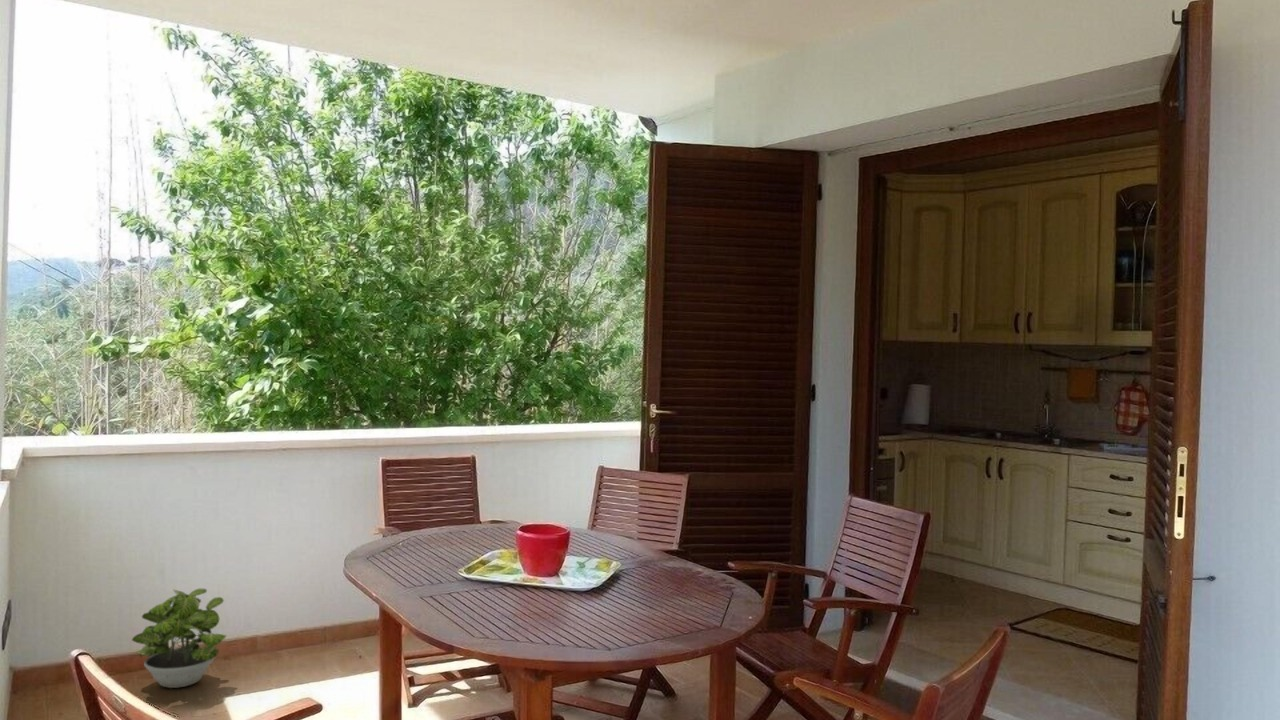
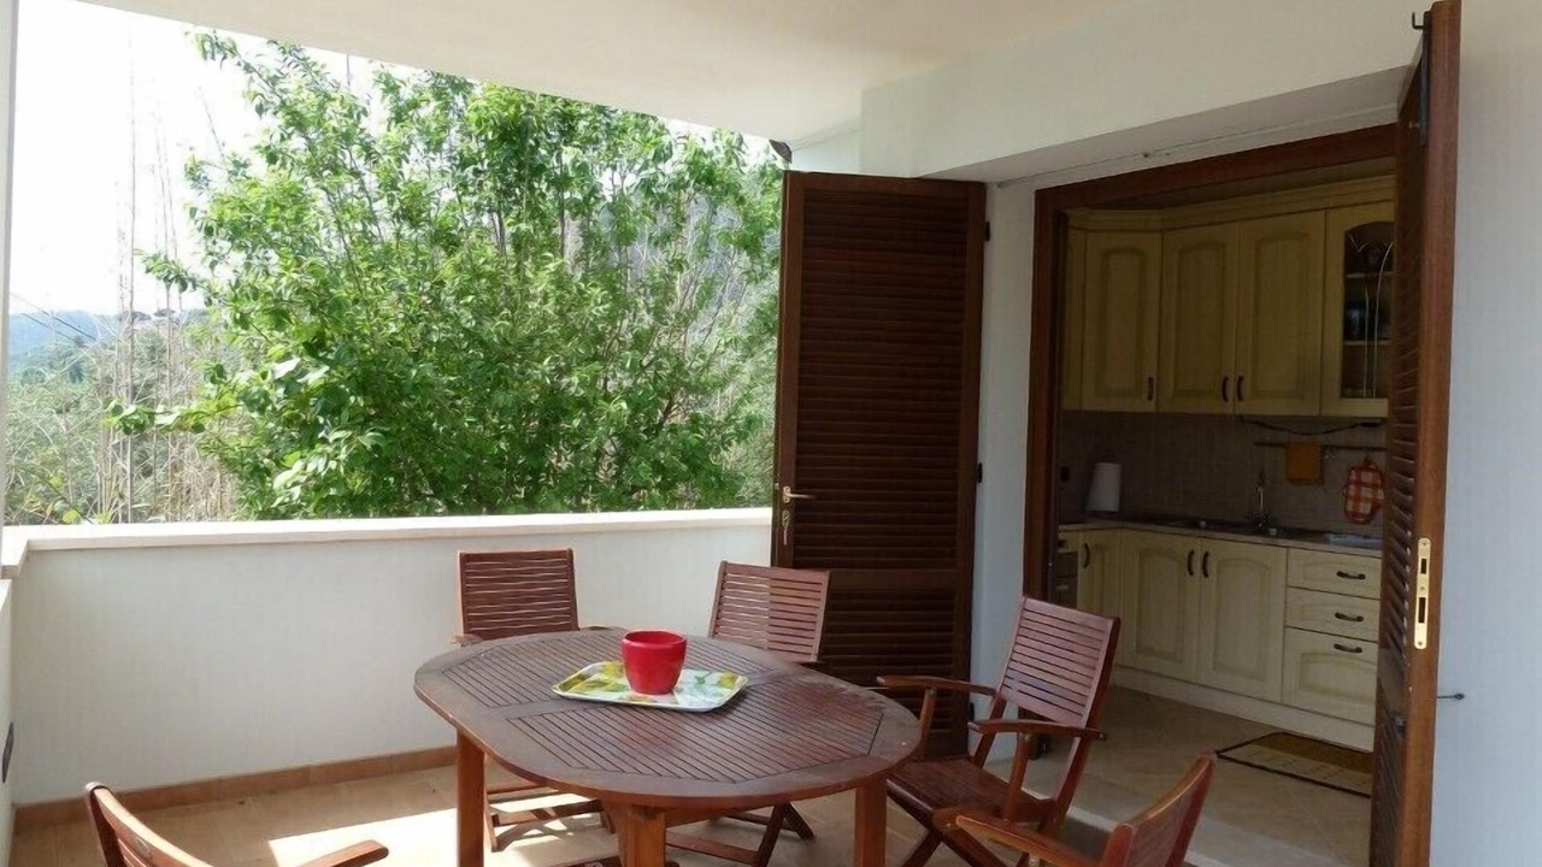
- potted plant (177, 635)
